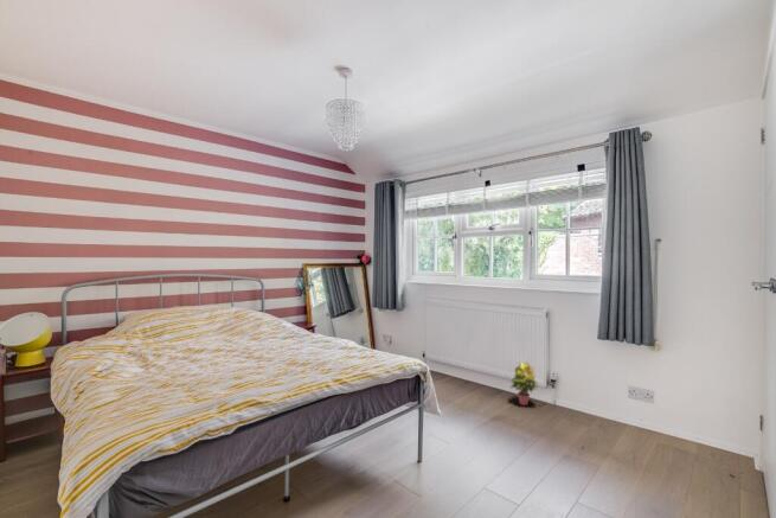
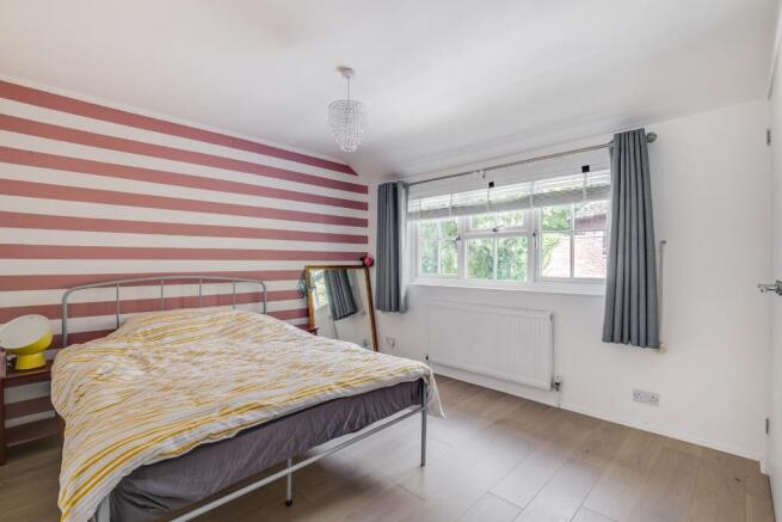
- potted plant (524, 383)
